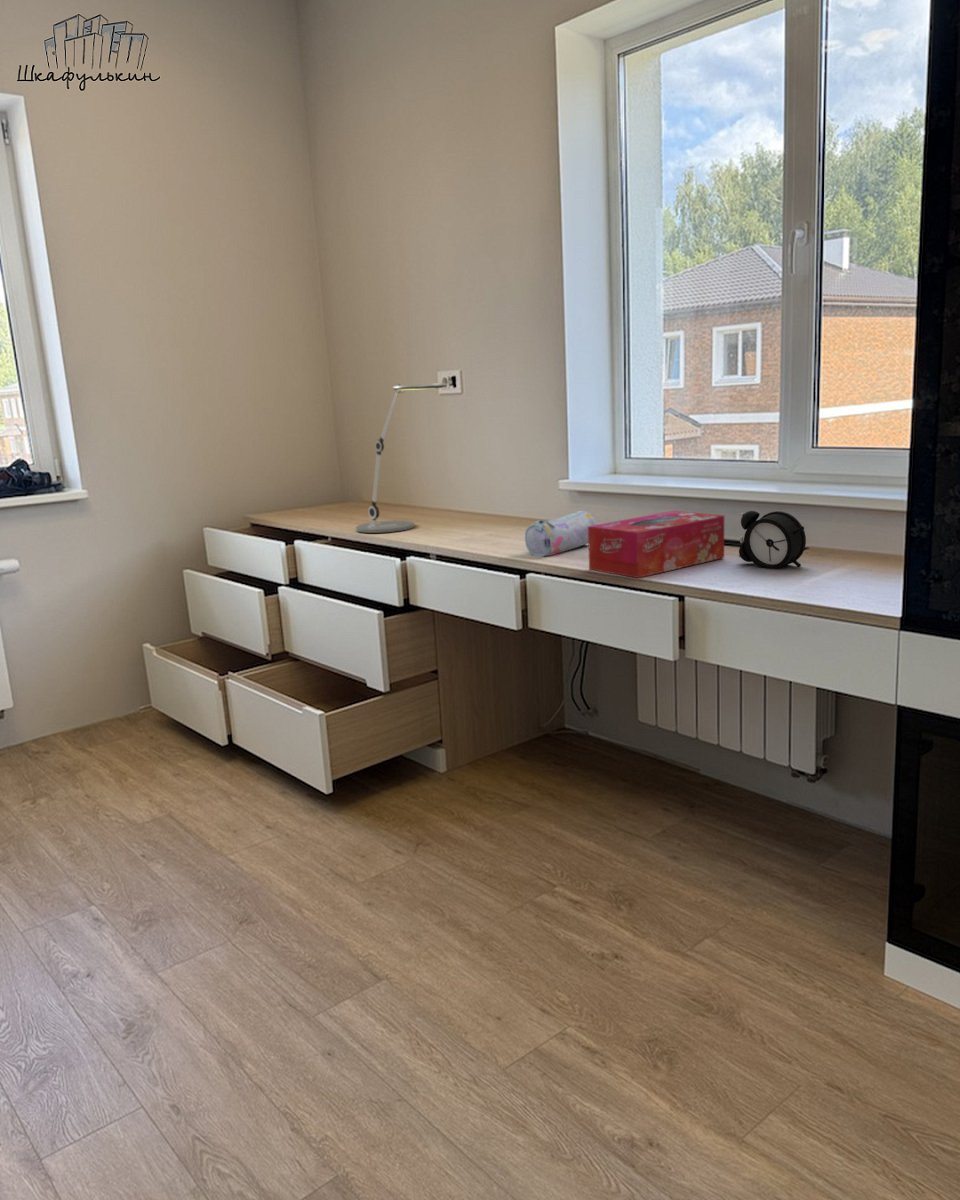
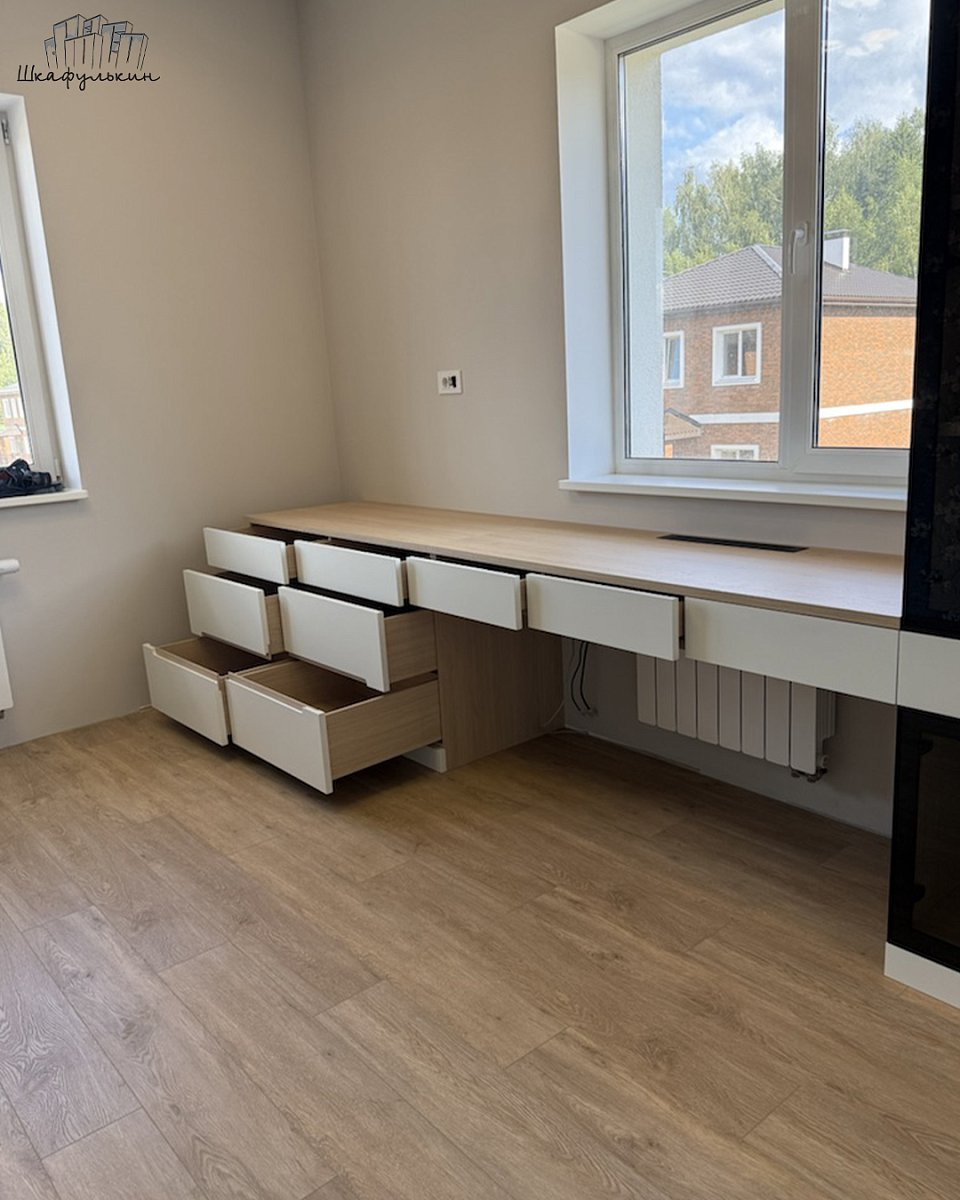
- alarm clock (770, 539)
- tissue box (657, 542)
- pencil case (560, 533)
- desk lamp (382, 450)
